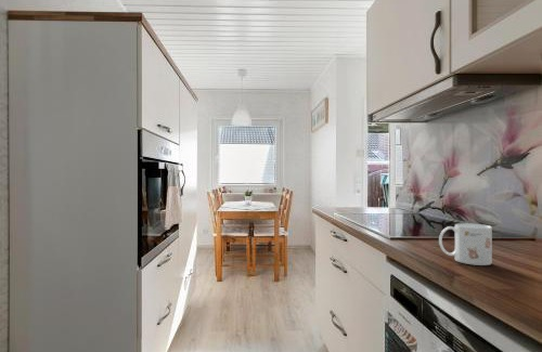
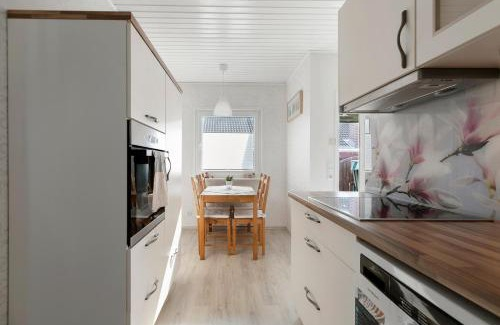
- mug (464, 243)
